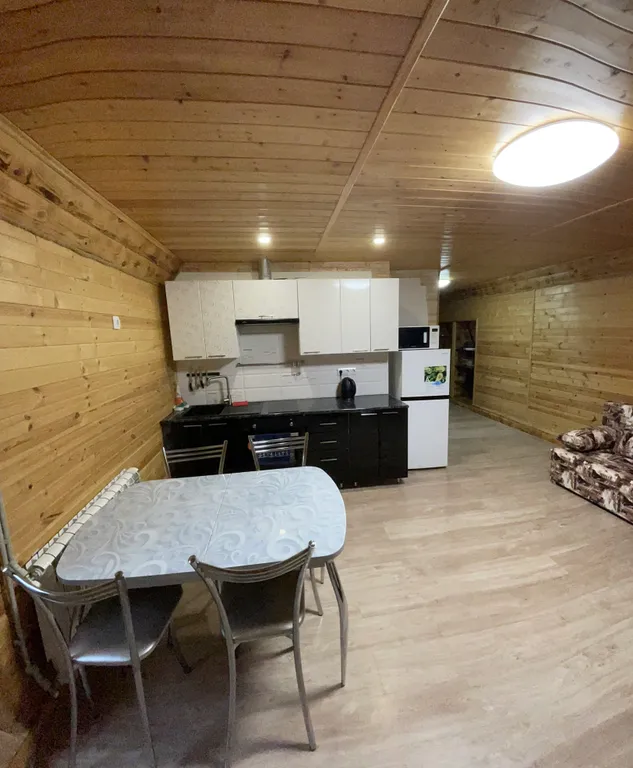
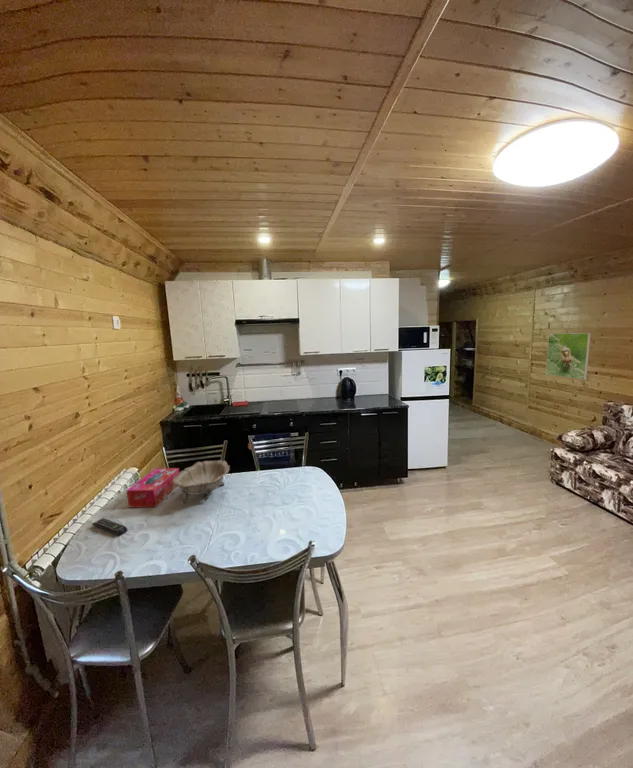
+ remote control (109, 526)
+ tissue box (155, 486)
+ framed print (566, 355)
+ decorative bowl (203, 481)
